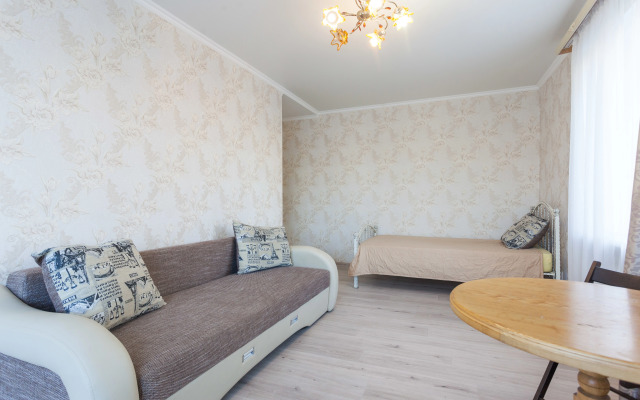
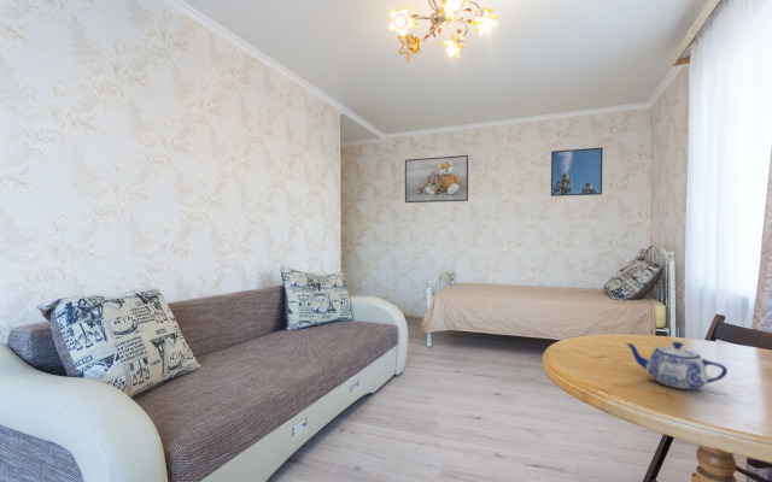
+ teapot (671, 362)
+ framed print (435, 180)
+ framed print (575, 172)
